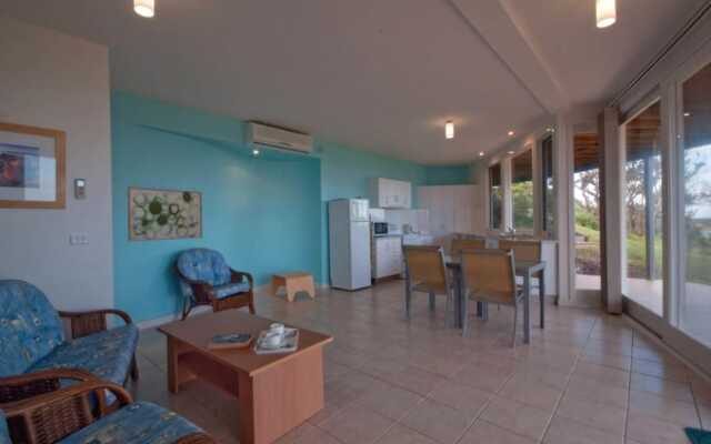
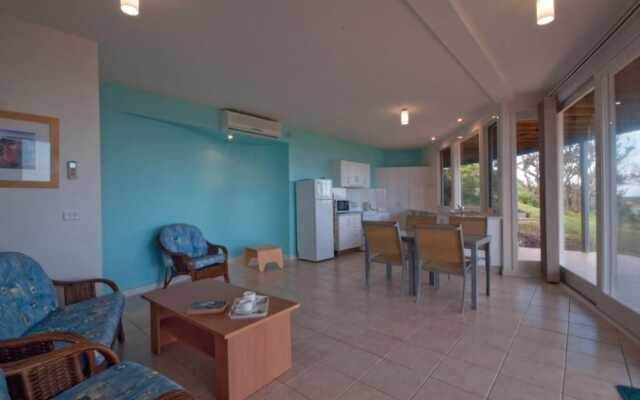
- wall art (168, 214)
